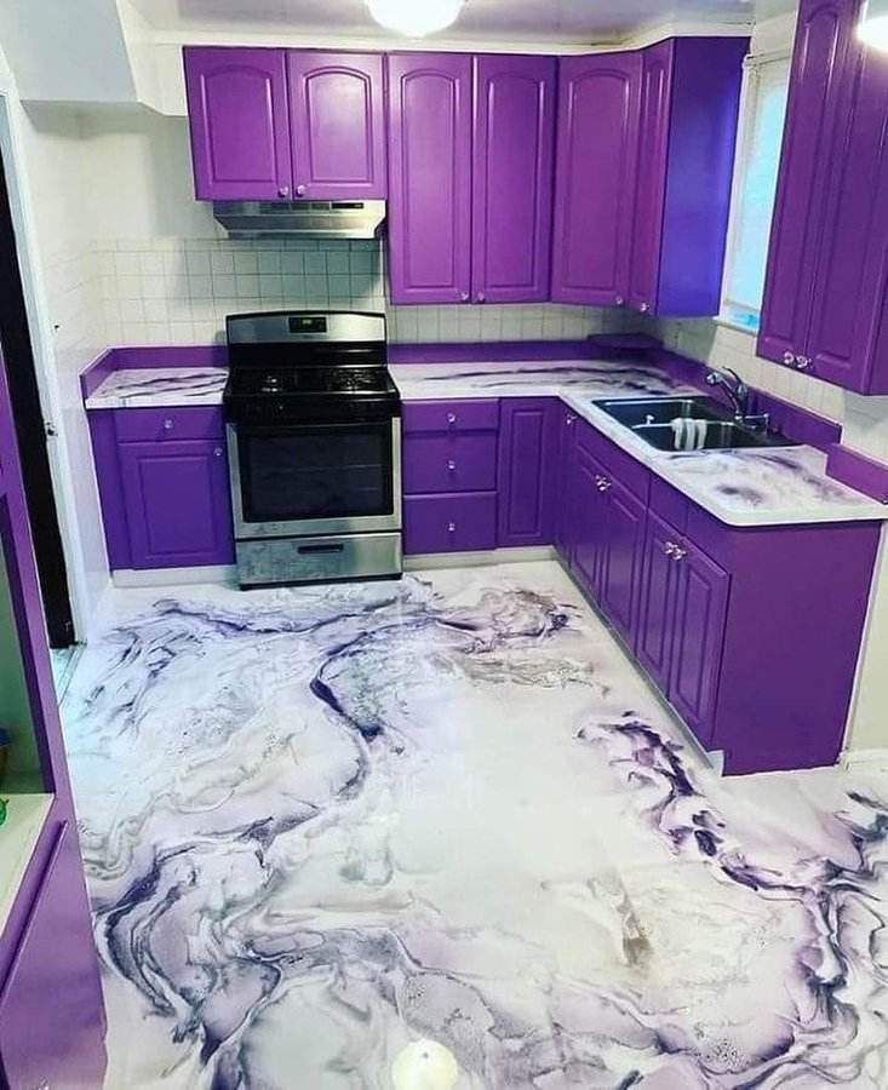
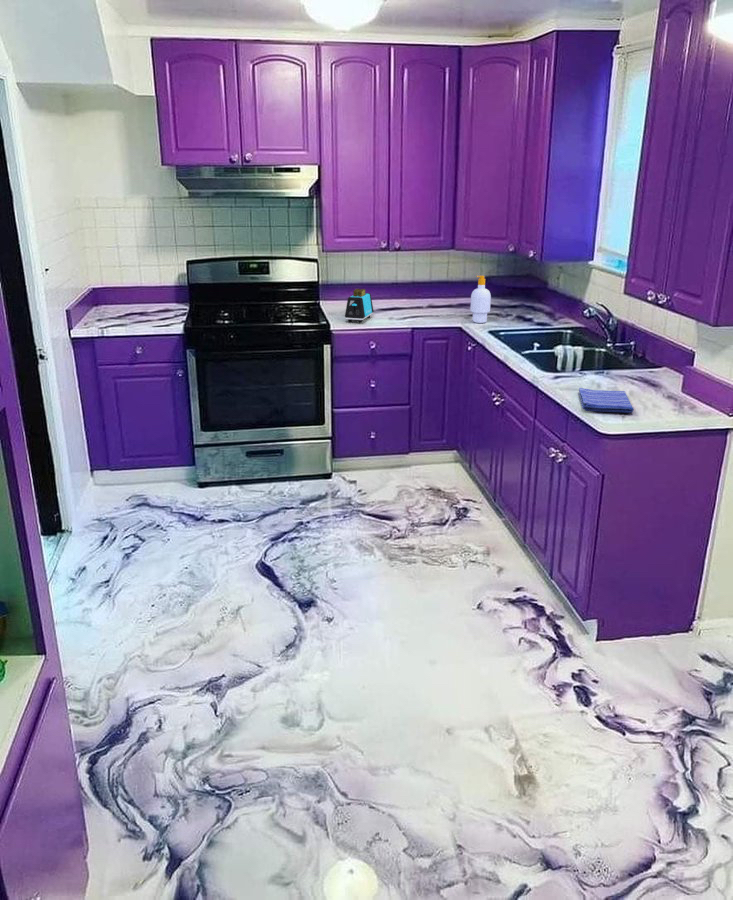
+ toaster (359, 304)
+ soap bottle (480, 299)
+ dish towel (605, 399)
